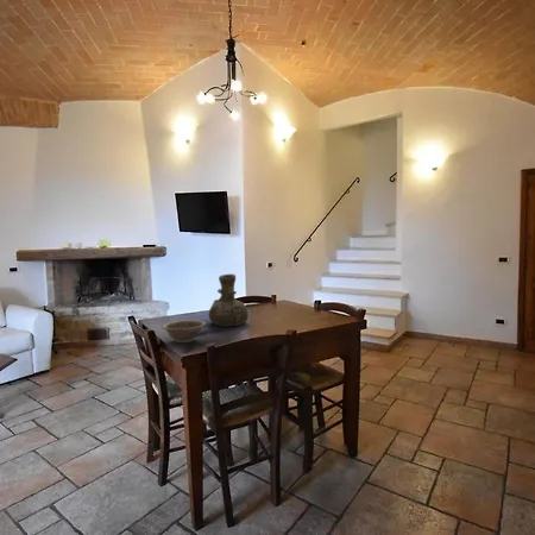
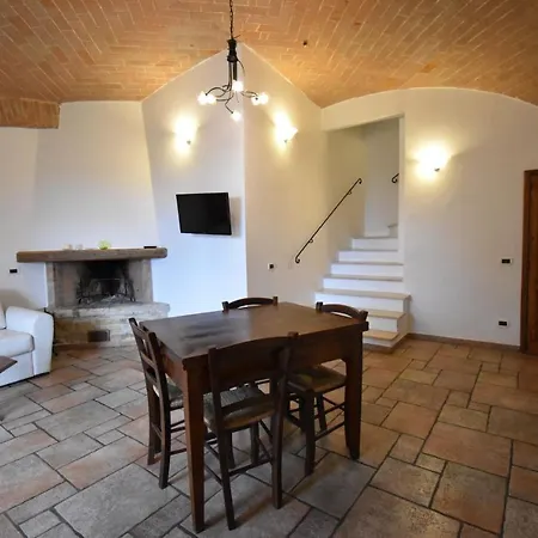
- decorative bowl (184, 332)
- vase (227, 298)
